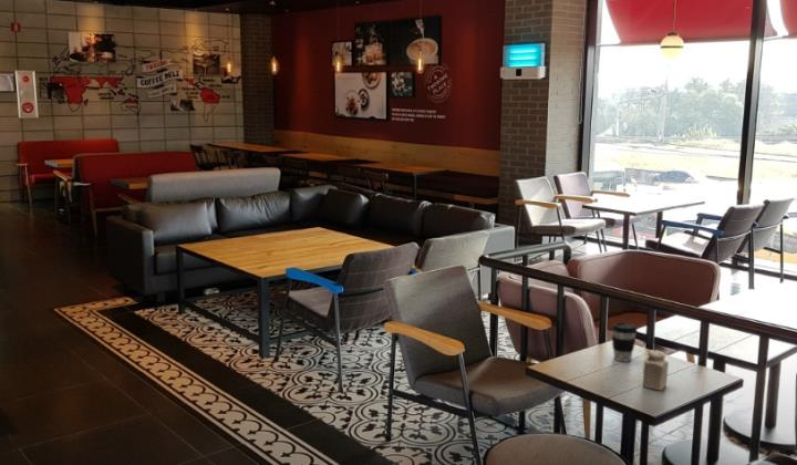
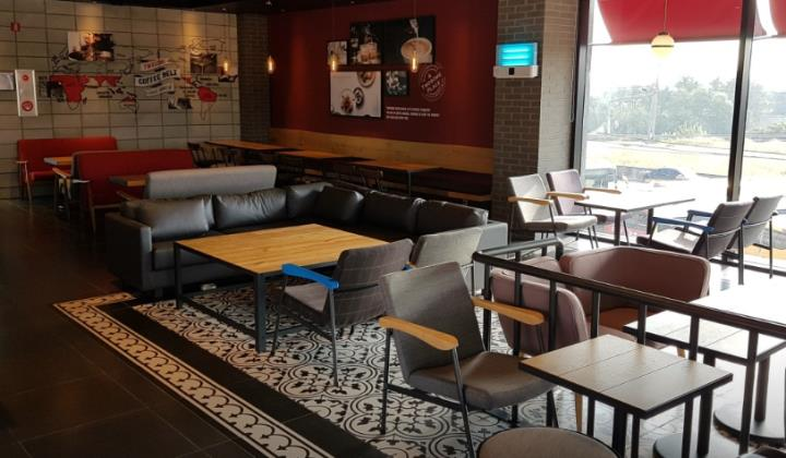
- salt shaker (655, 369)
- coffee cup (623, 341)
